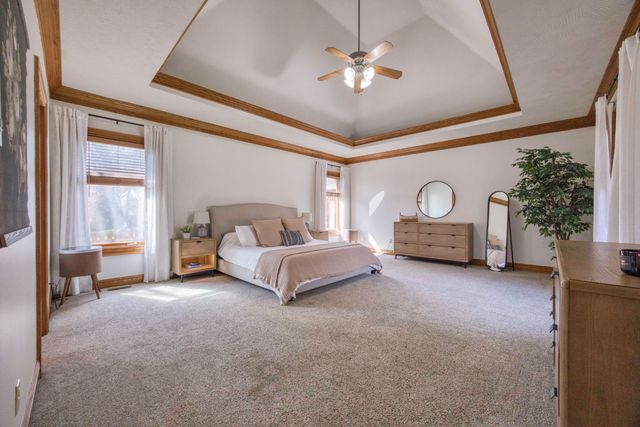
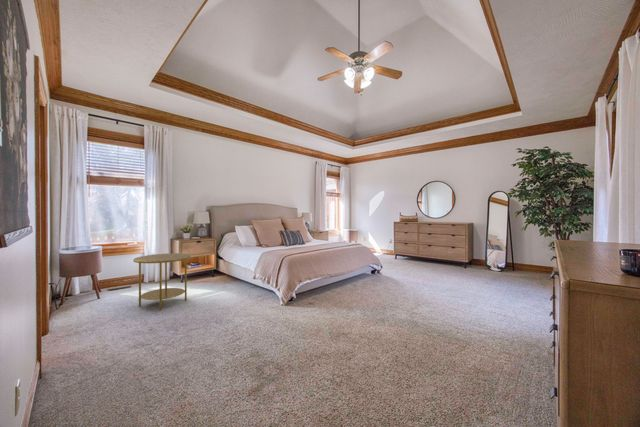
+ side table (161, 280)
